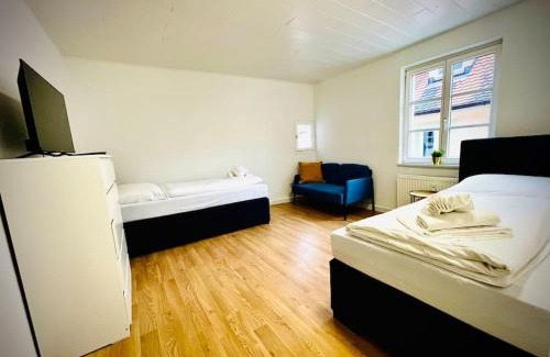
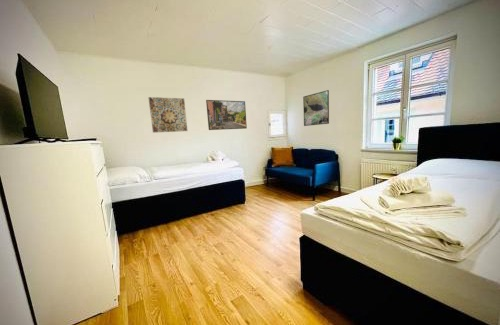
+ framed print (315, 109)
+ wall art (168, 115)
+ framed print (227, 115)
